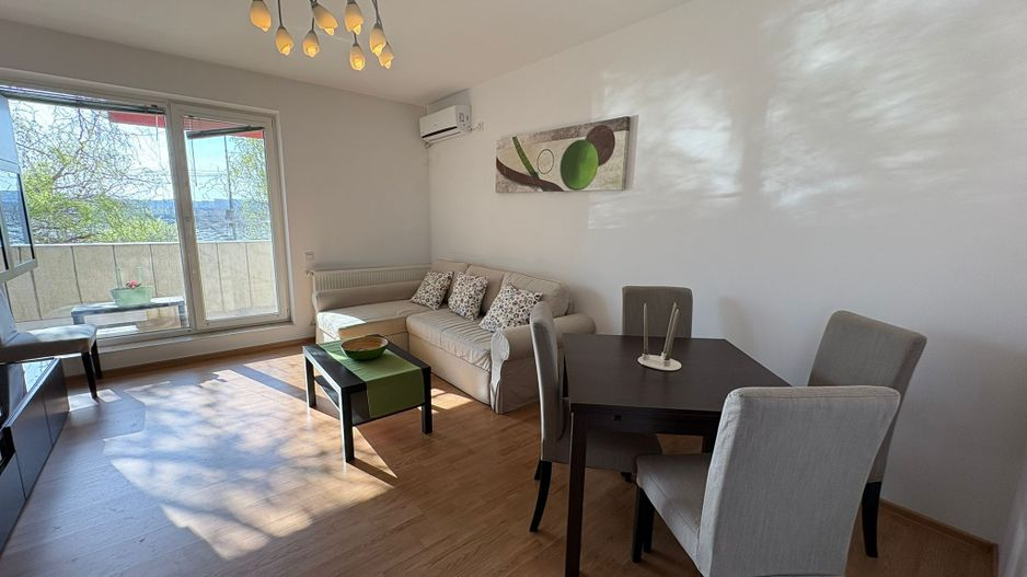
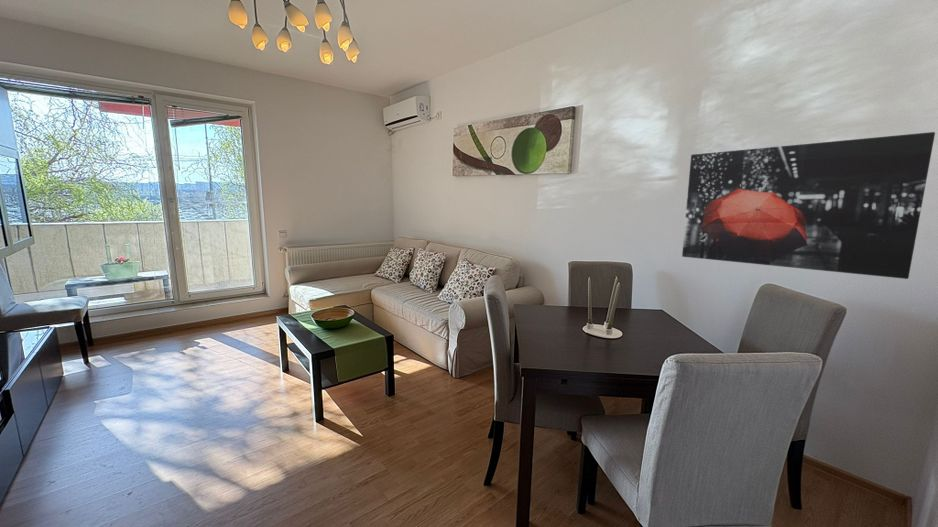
+ wall art (783, 207)
